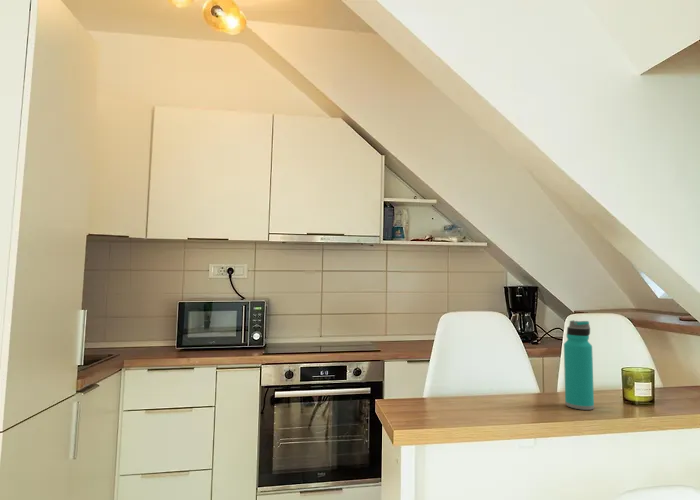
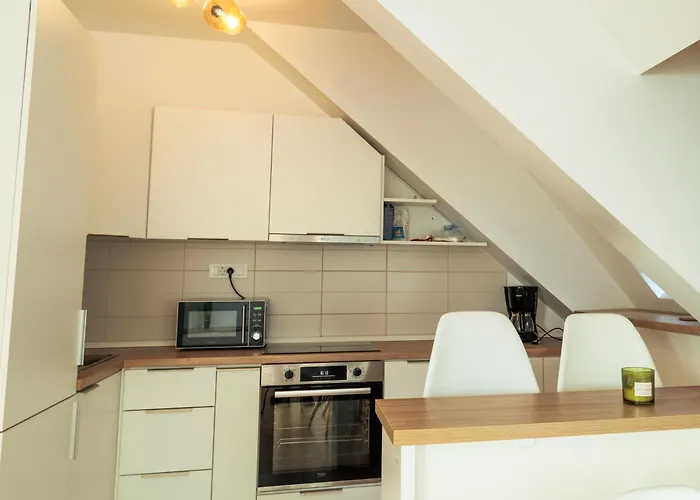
- water bottle (578, 363)
